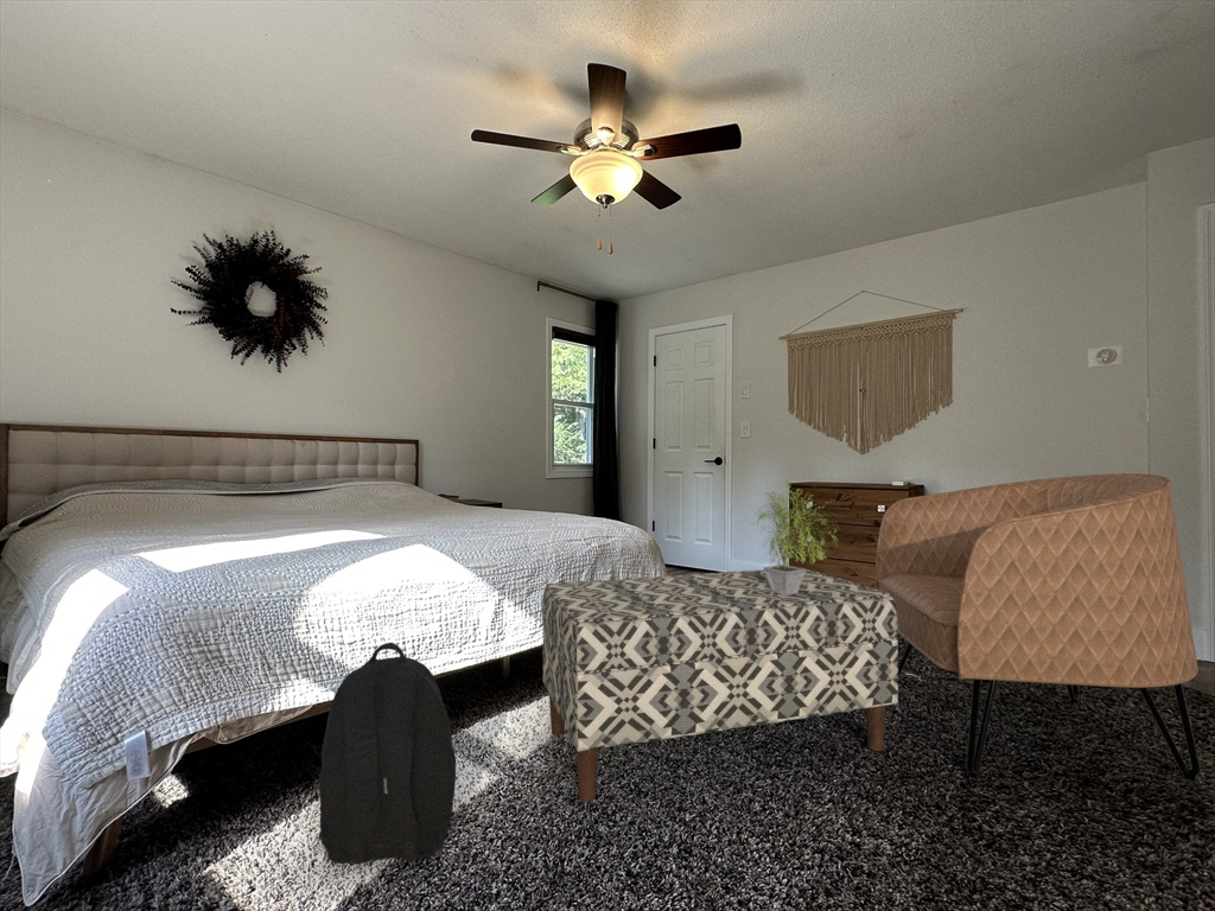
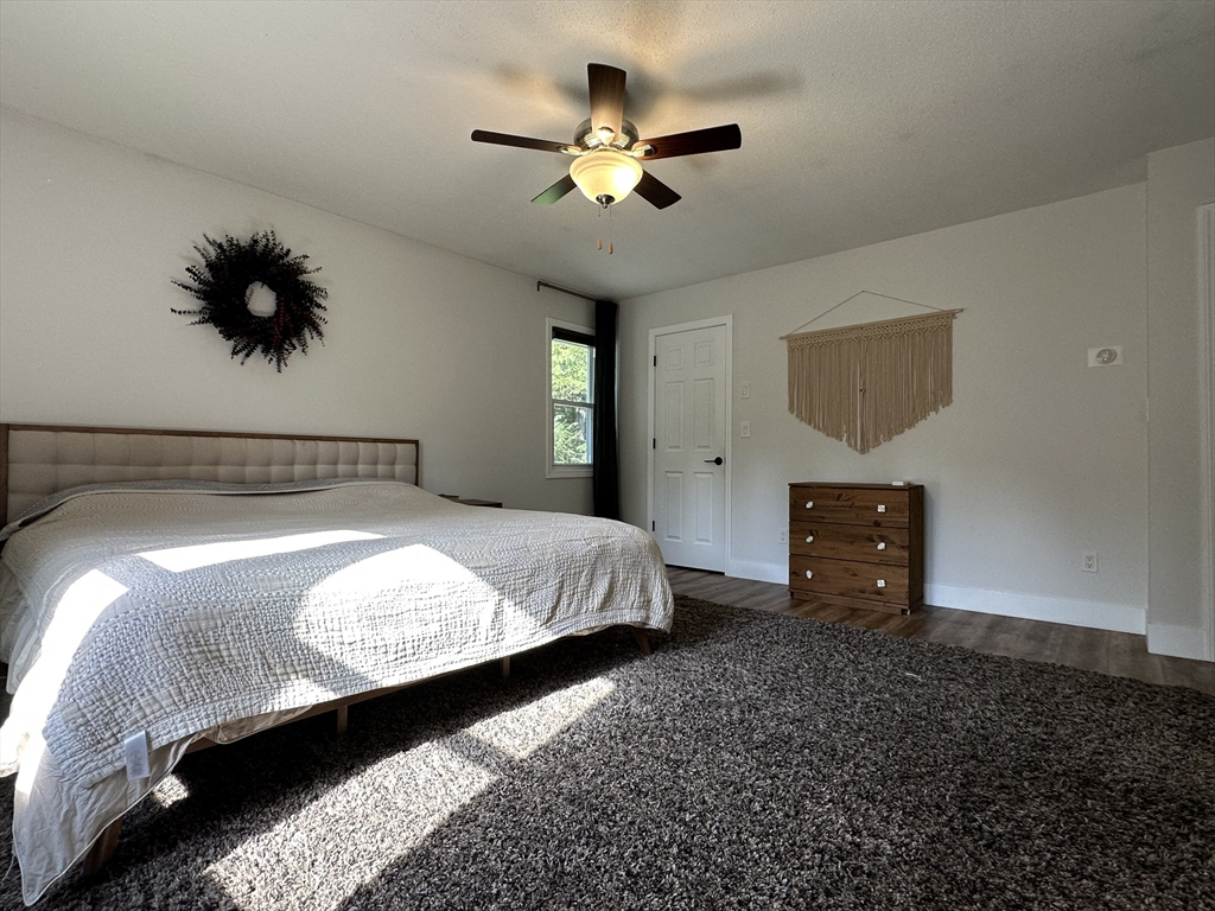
- armchair (1028, 600)
- backpack (390, 741)
- bench (712, 664)
- potted plant (793, 535)
